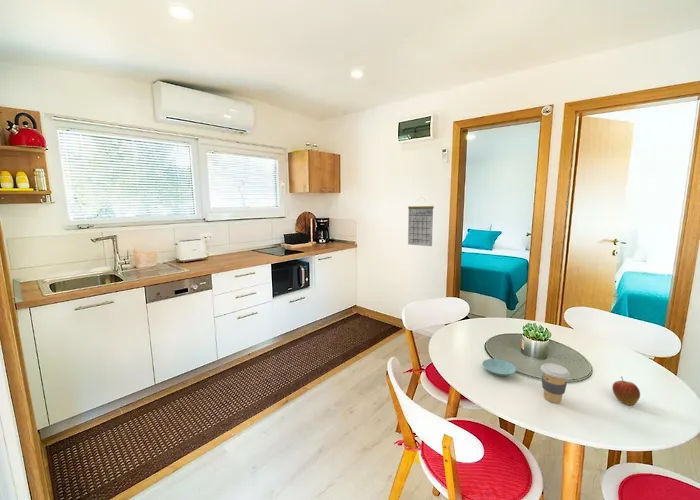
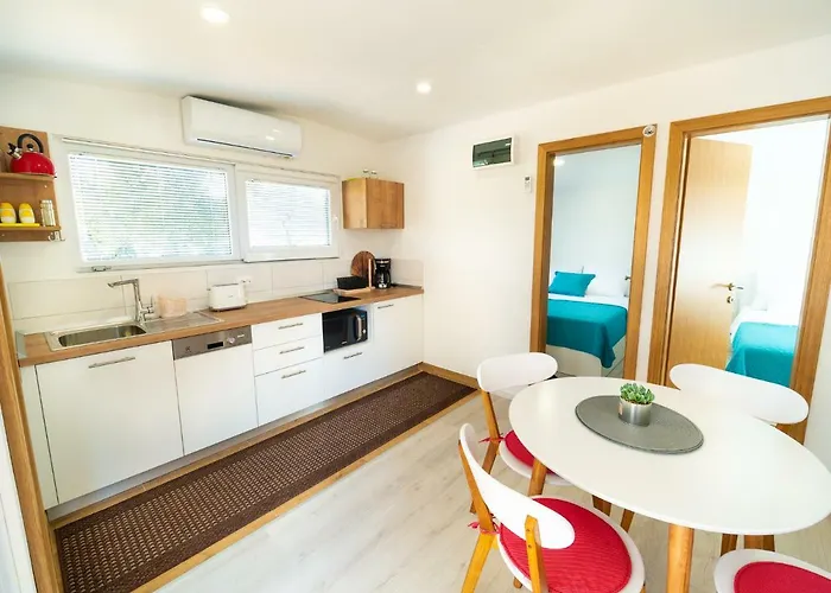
- calendar (420, 221)
- fruit (625, 390)
- coffee cup (553, 383)
- saucer (498, 368)
